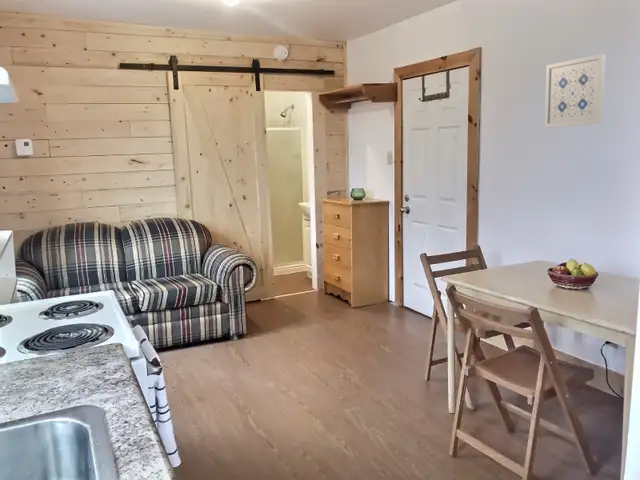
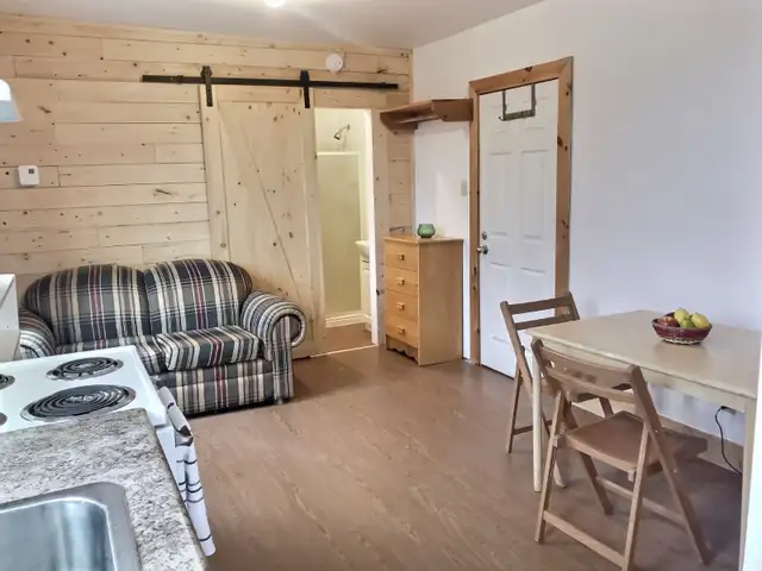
- wall art (573, 92)
